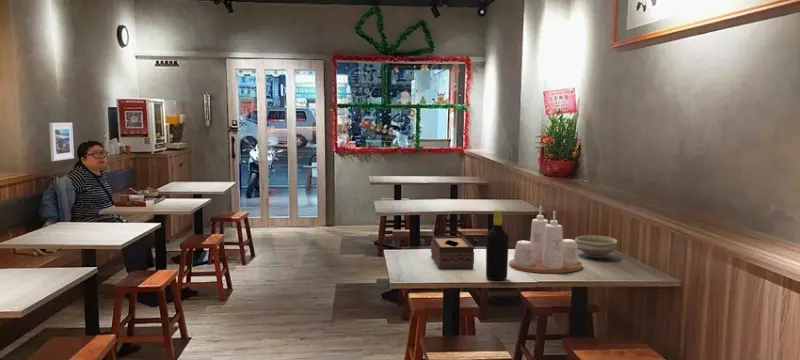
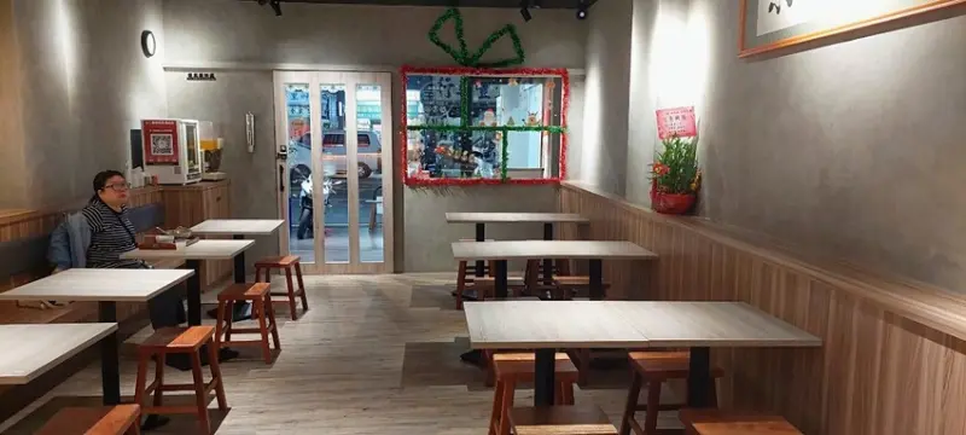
- condiment set (546, 237)
- bottle (497, 244)
- tissue box (451, 251)
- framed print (62, 141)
- bowl (595, 248)
